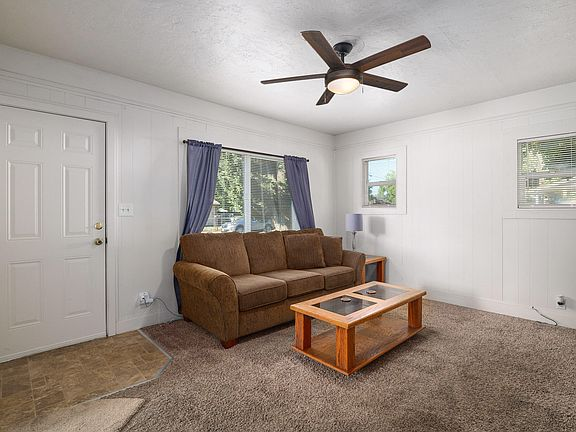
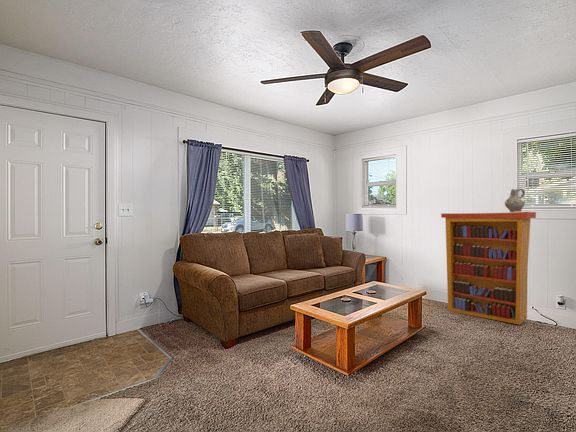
+ ceramic jug (515, 200)
+ bookcase (486, 263)
